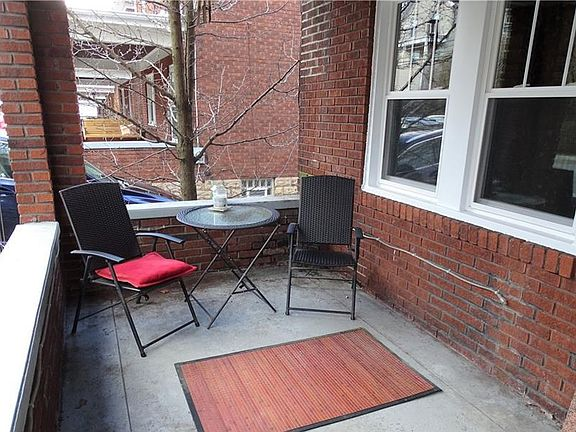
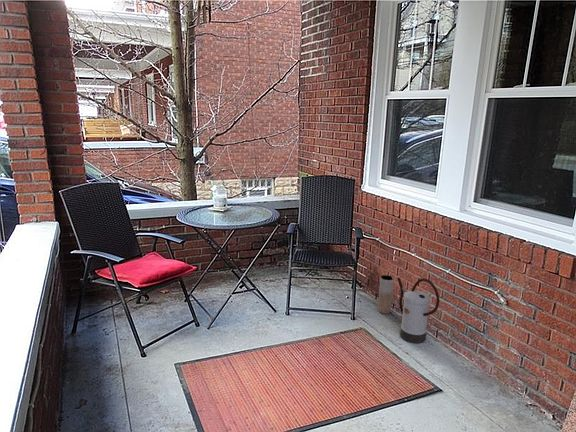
+ vase (385, 294)
+ watering can (415, 306)
